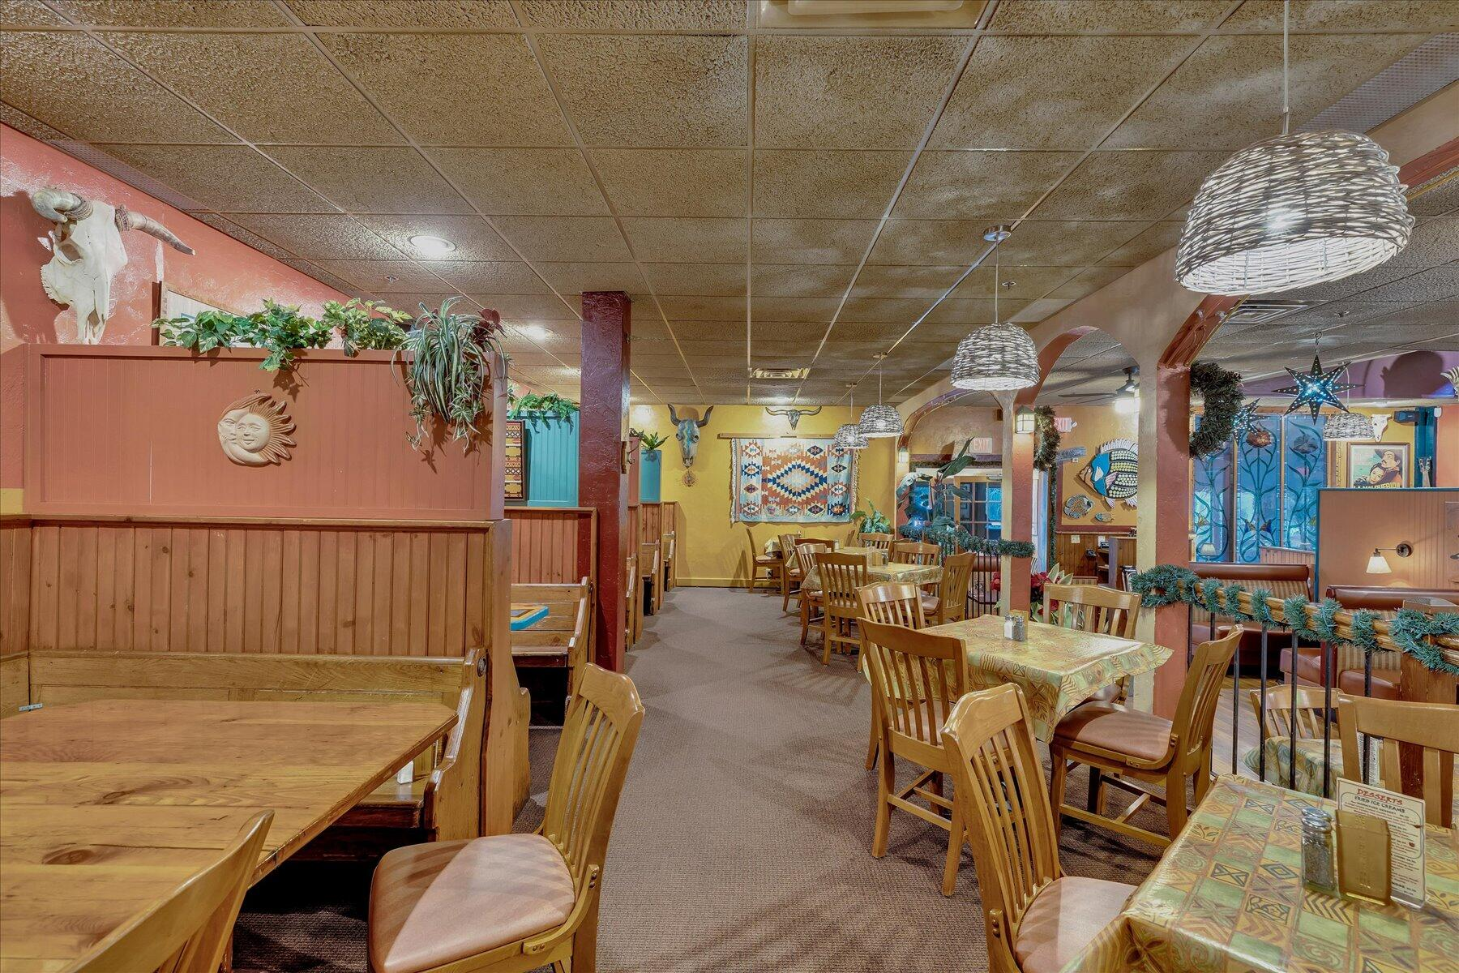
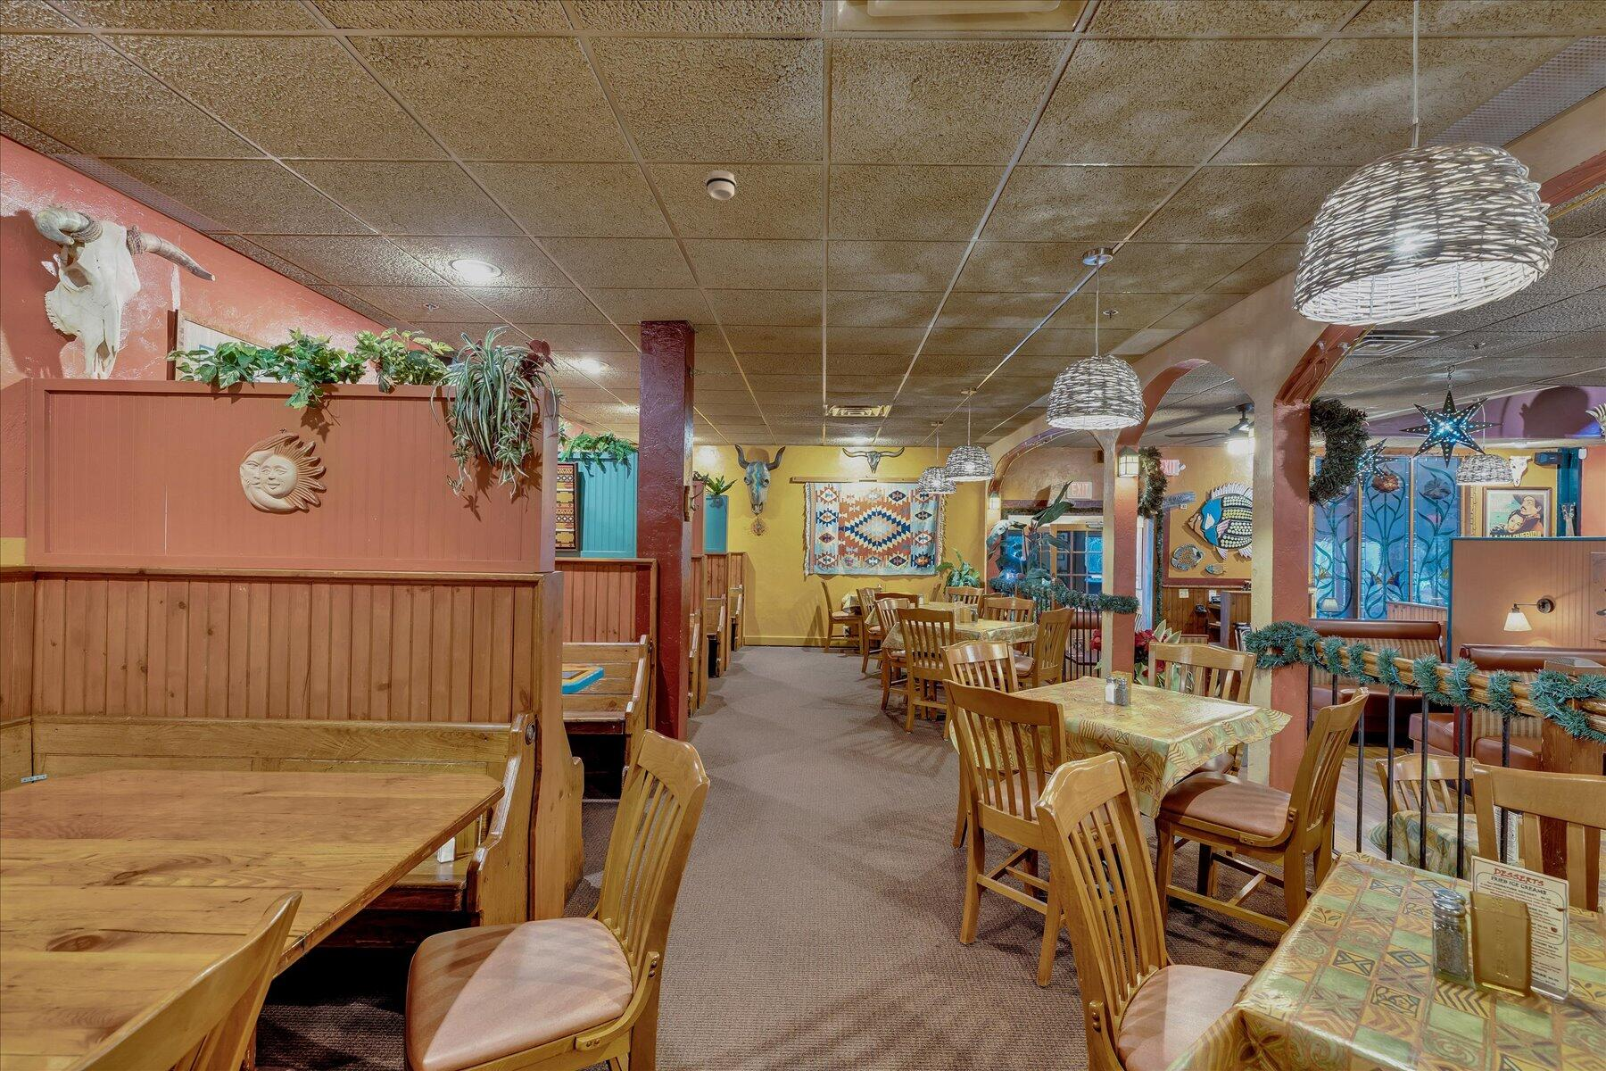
+ smoke detector (721, 185)
